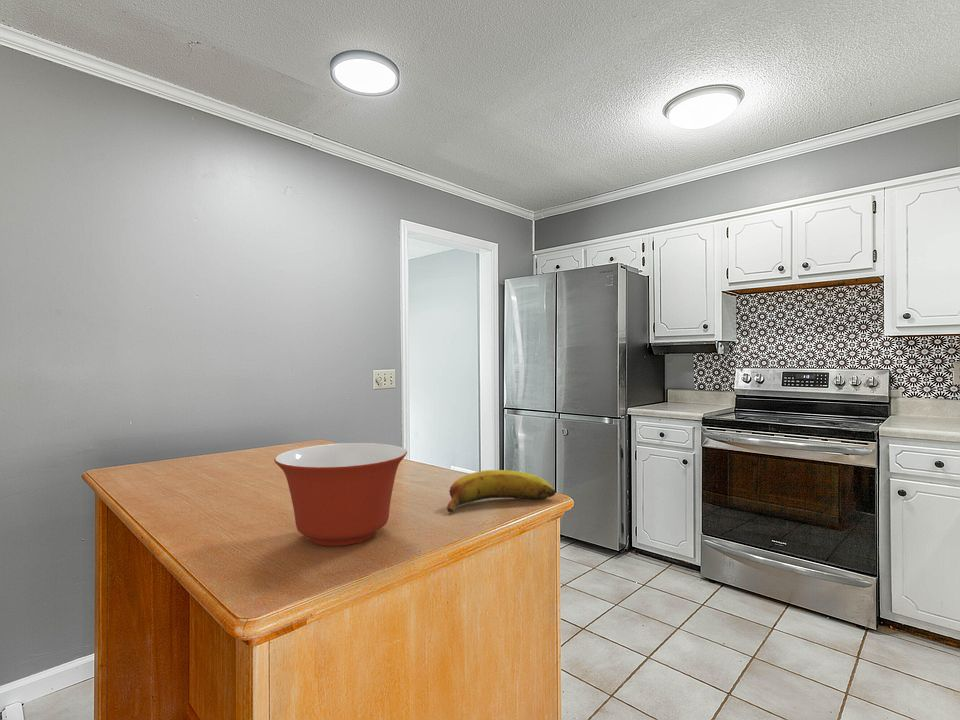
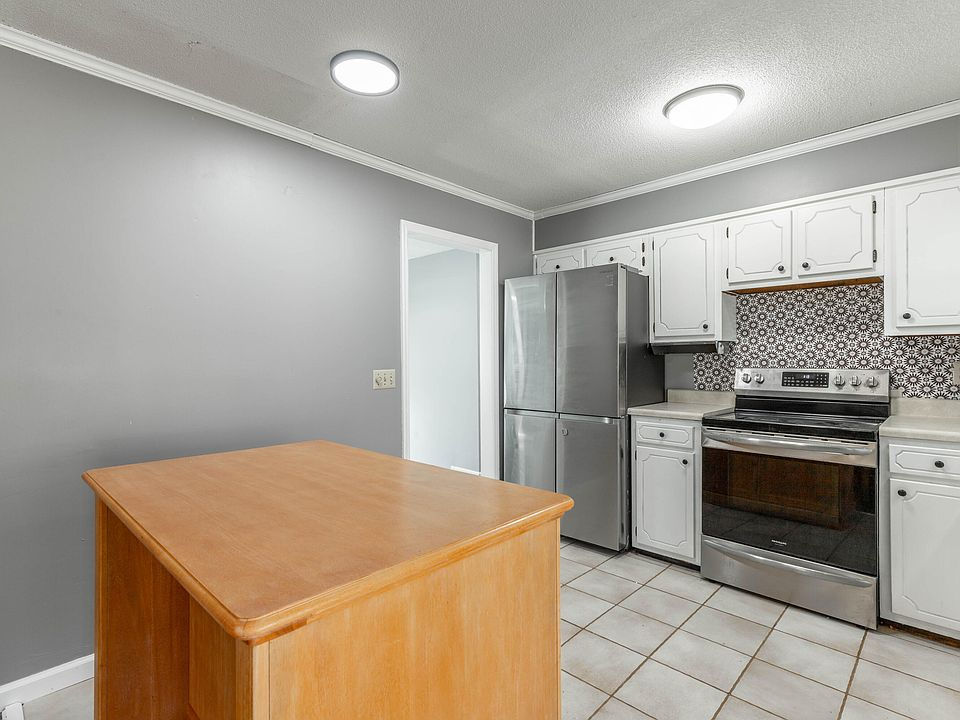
- mixing bowl (343, 493)
- fruit (500, 489)
